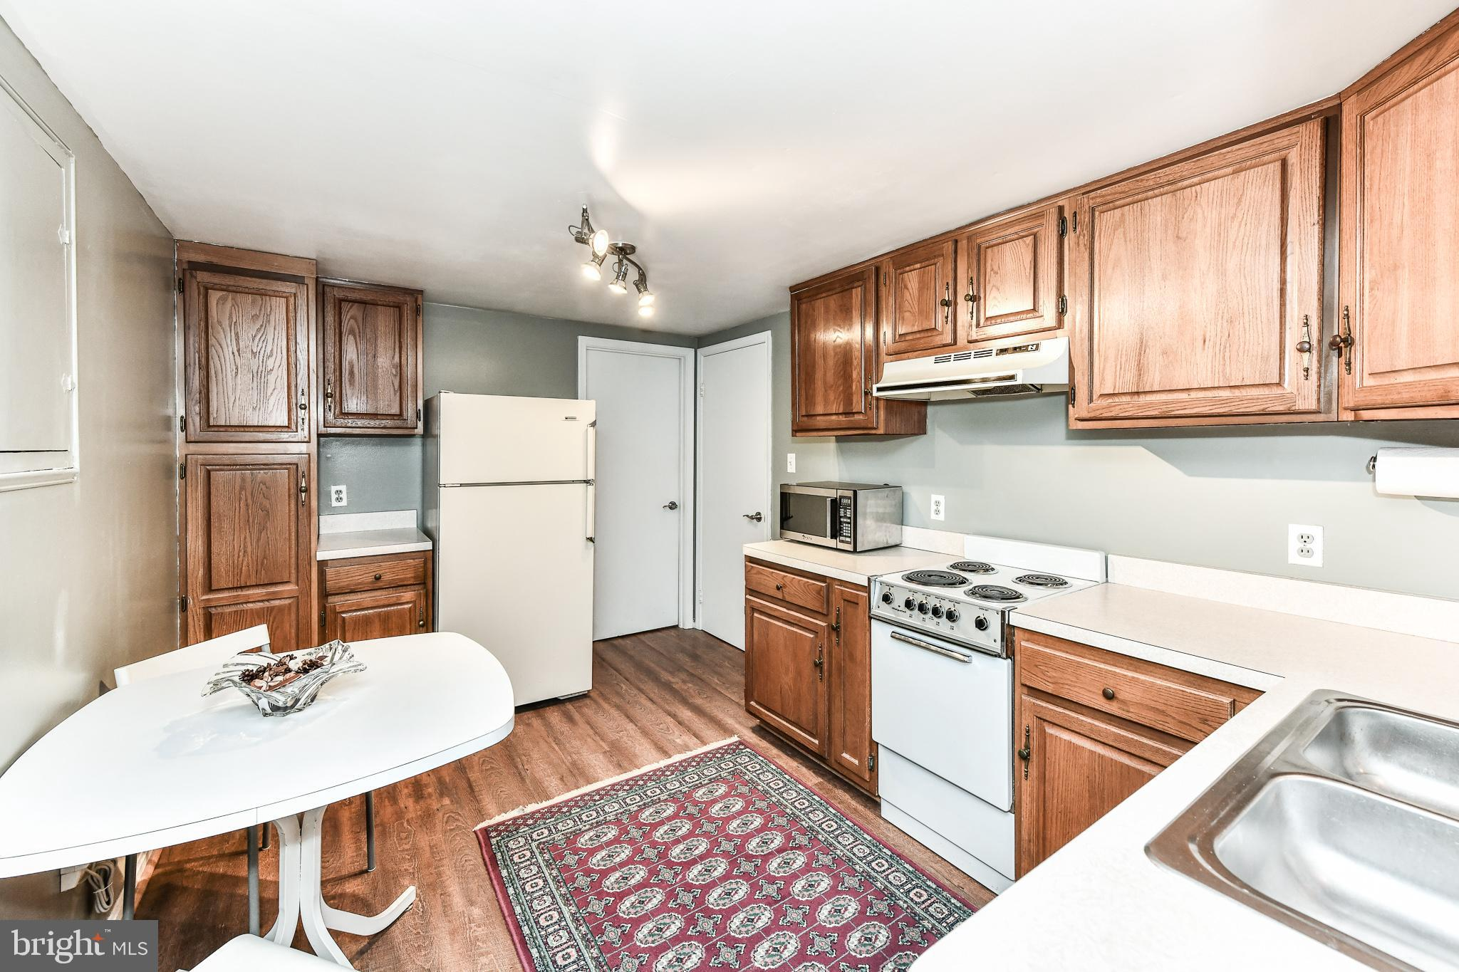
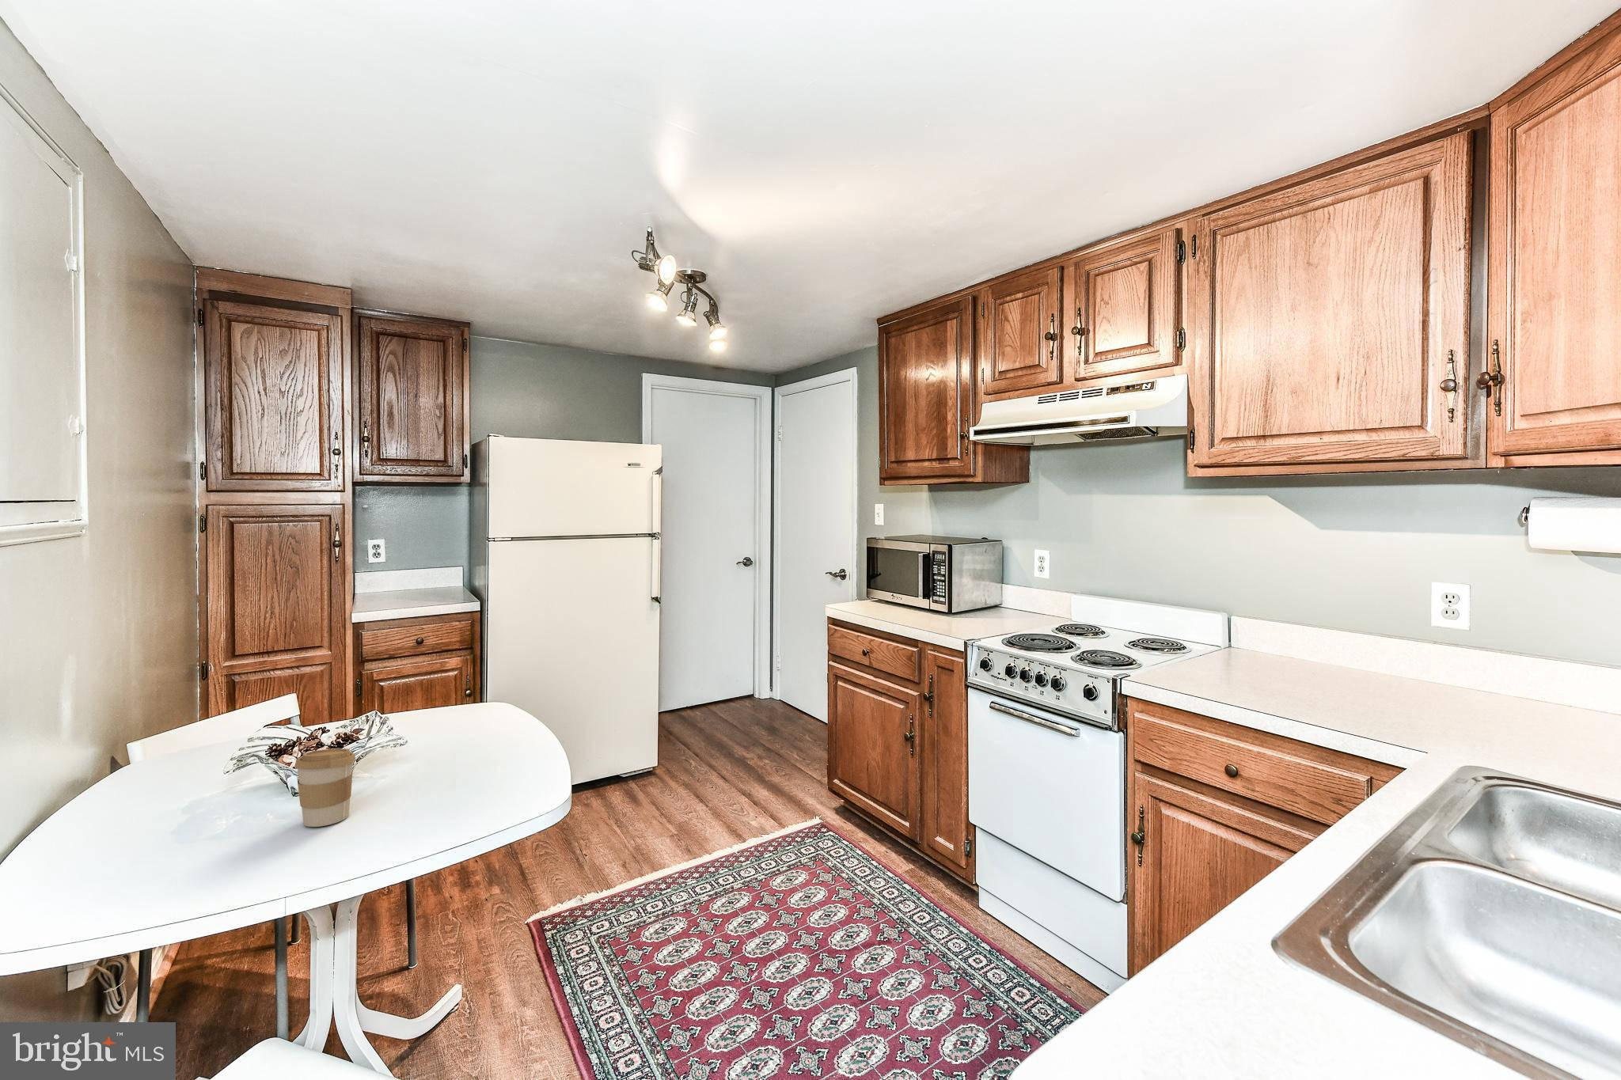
+ coffee cup (327, 785)
